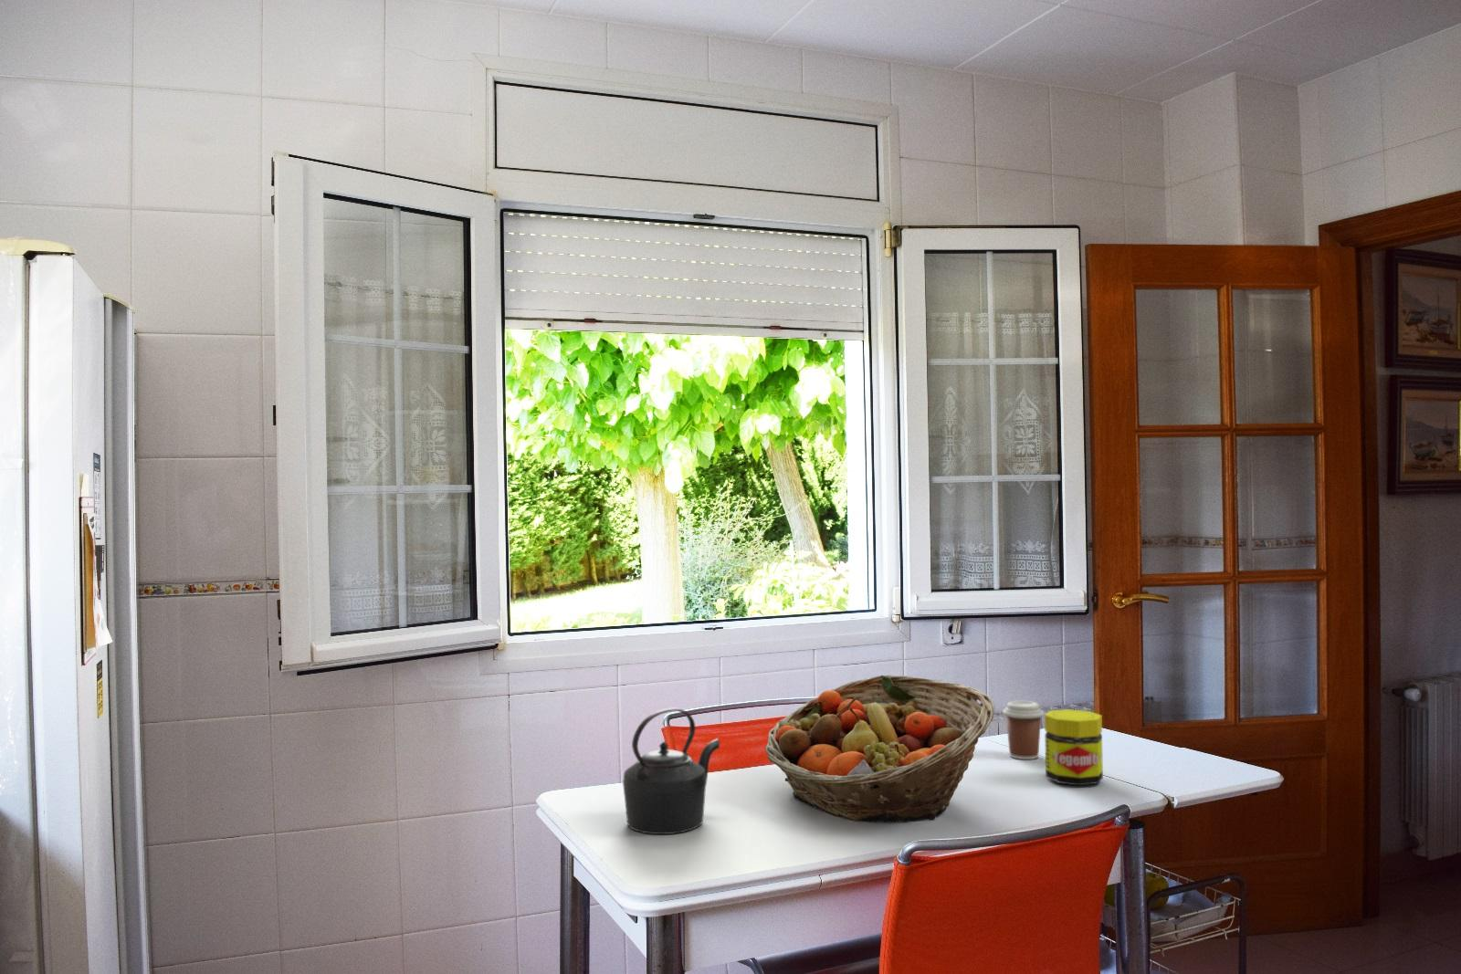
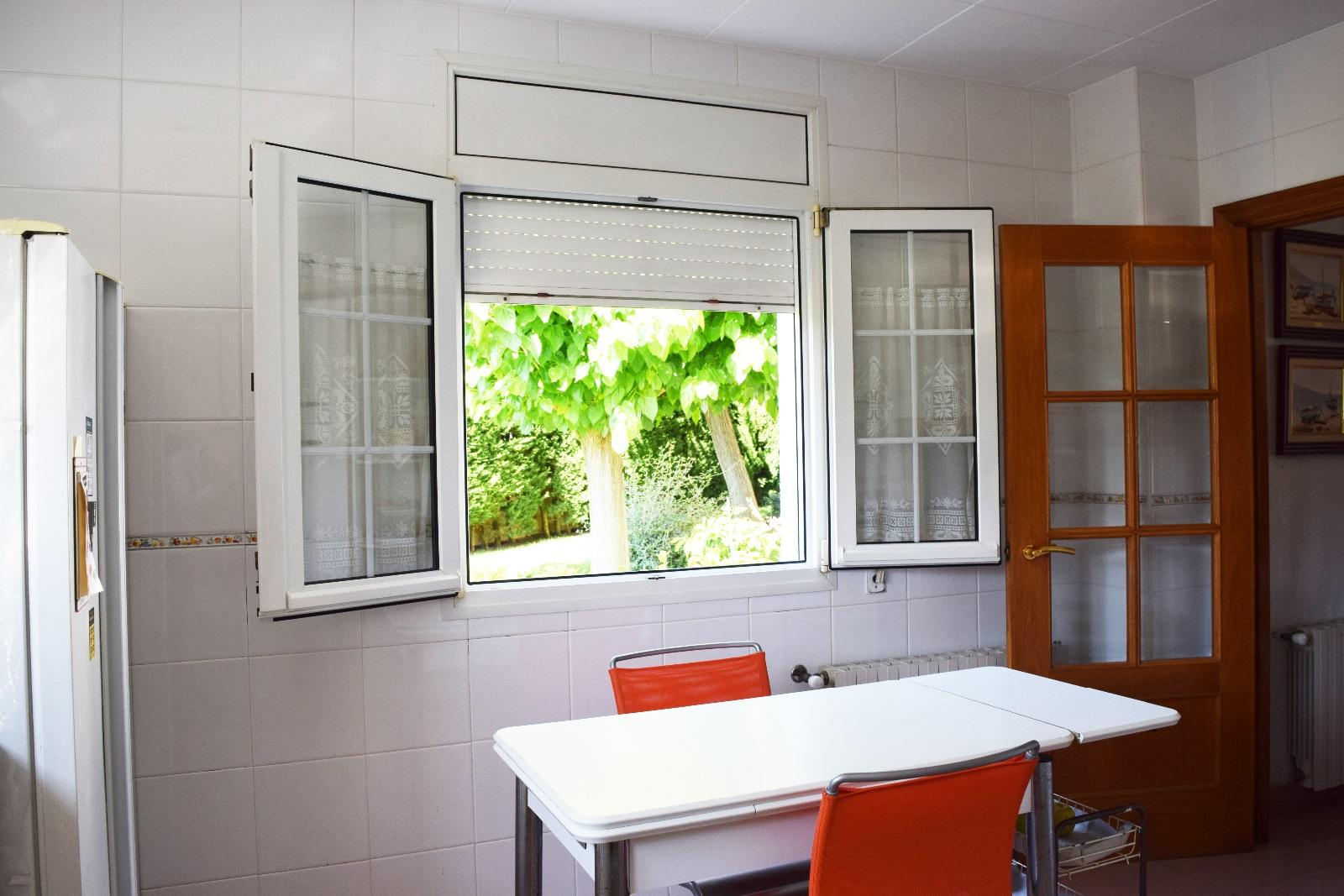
- jar (1073, 747)
- fruit basket (876, 744)
- kettle (677, 761)
- coffee cup (1023, 729)
